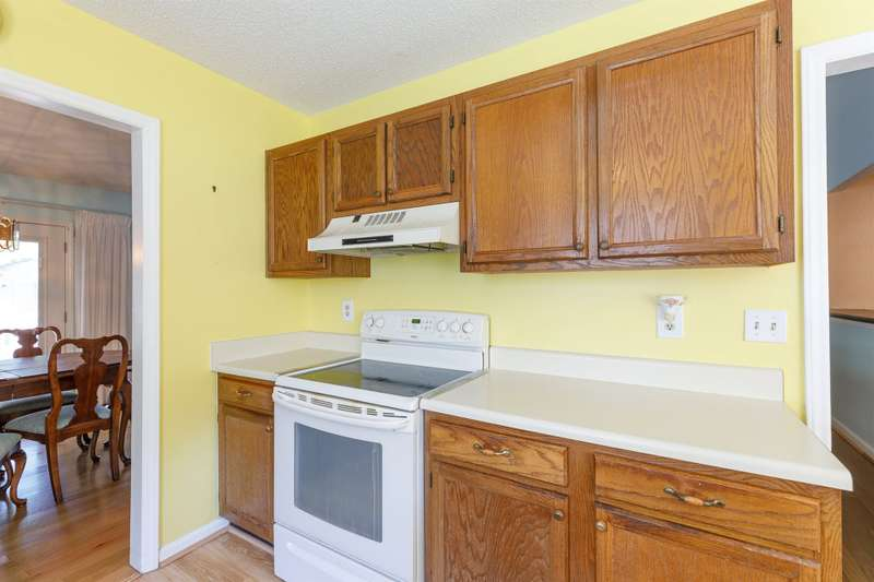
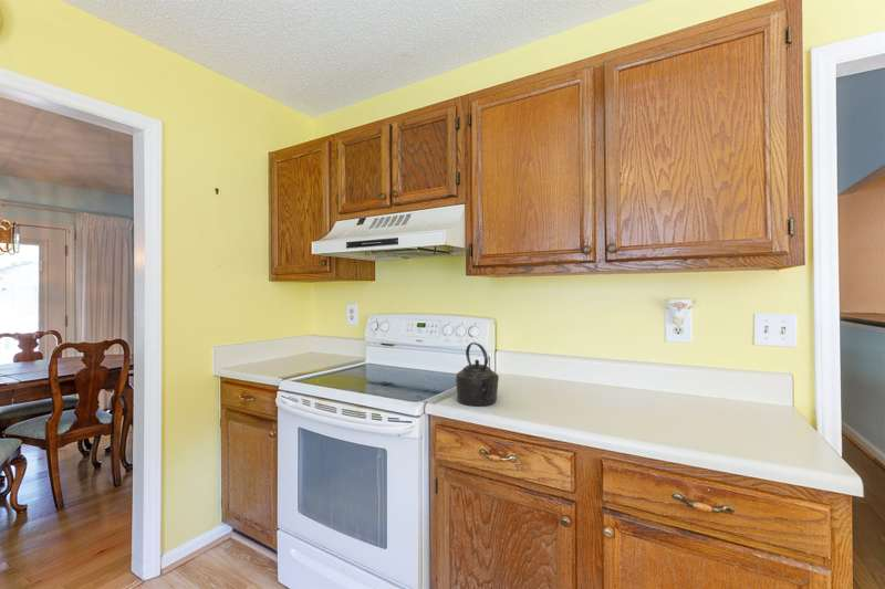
+ kettle (481, 374)
